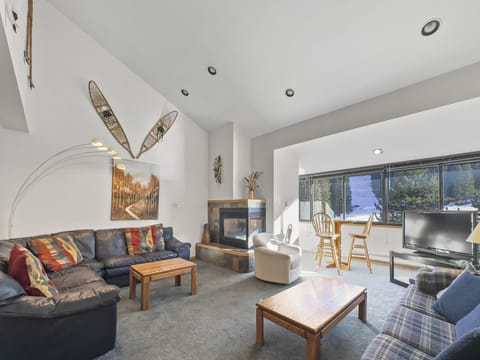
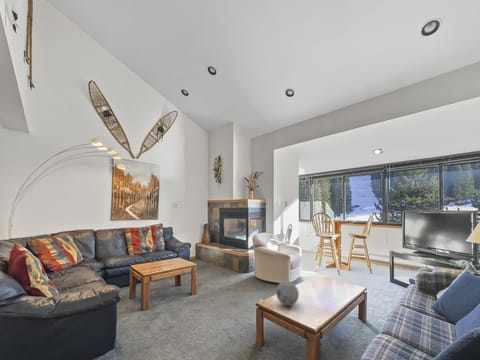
+ decorative orb (287, 293)
